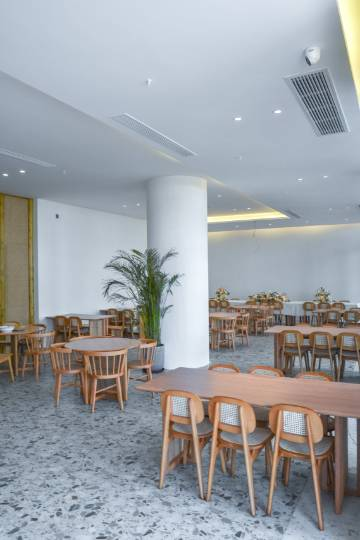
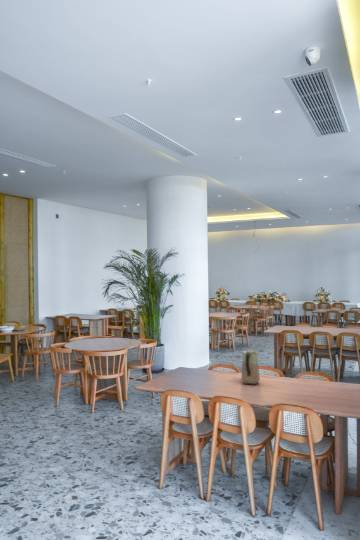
+ vase (250, 367)
